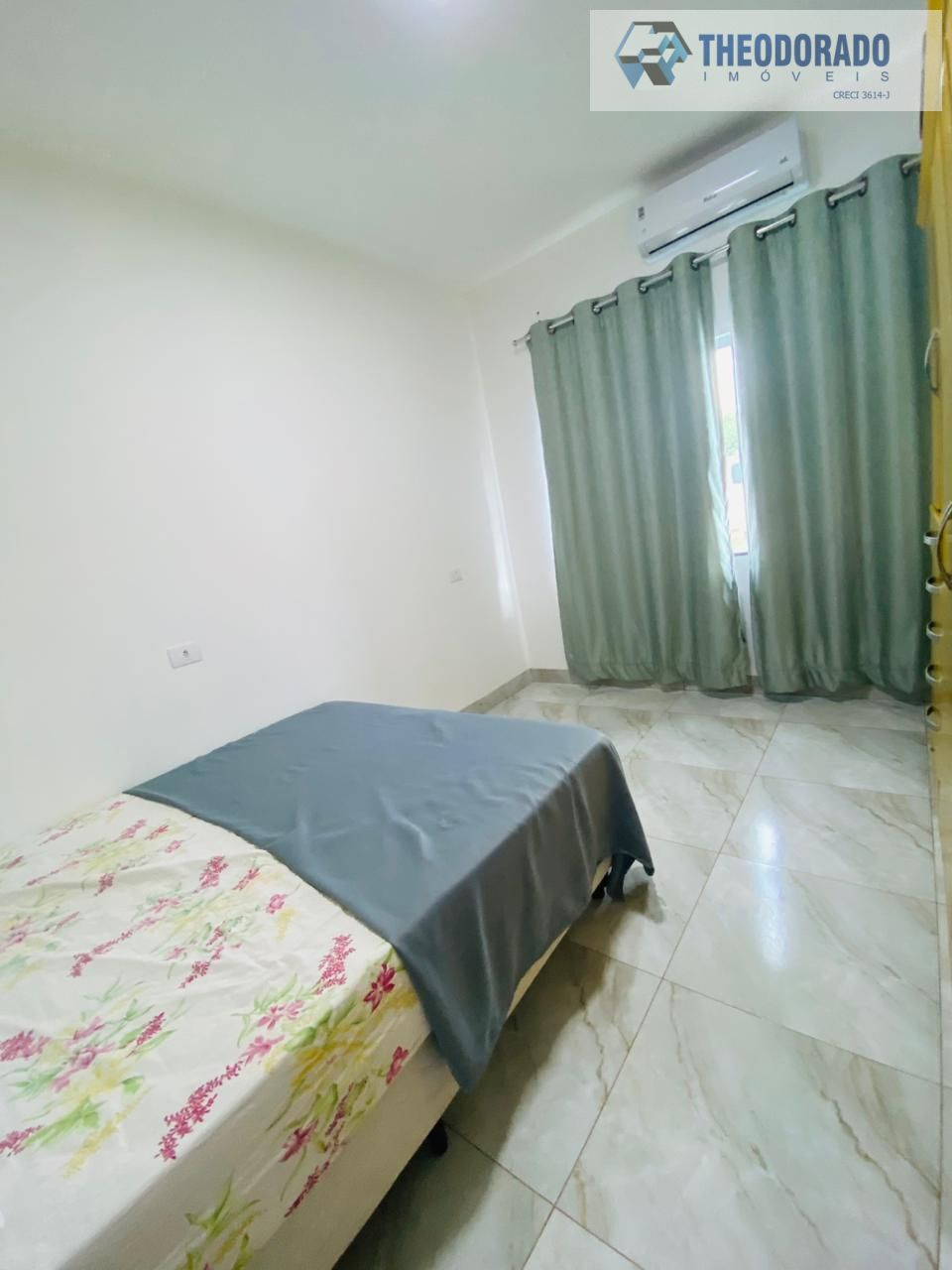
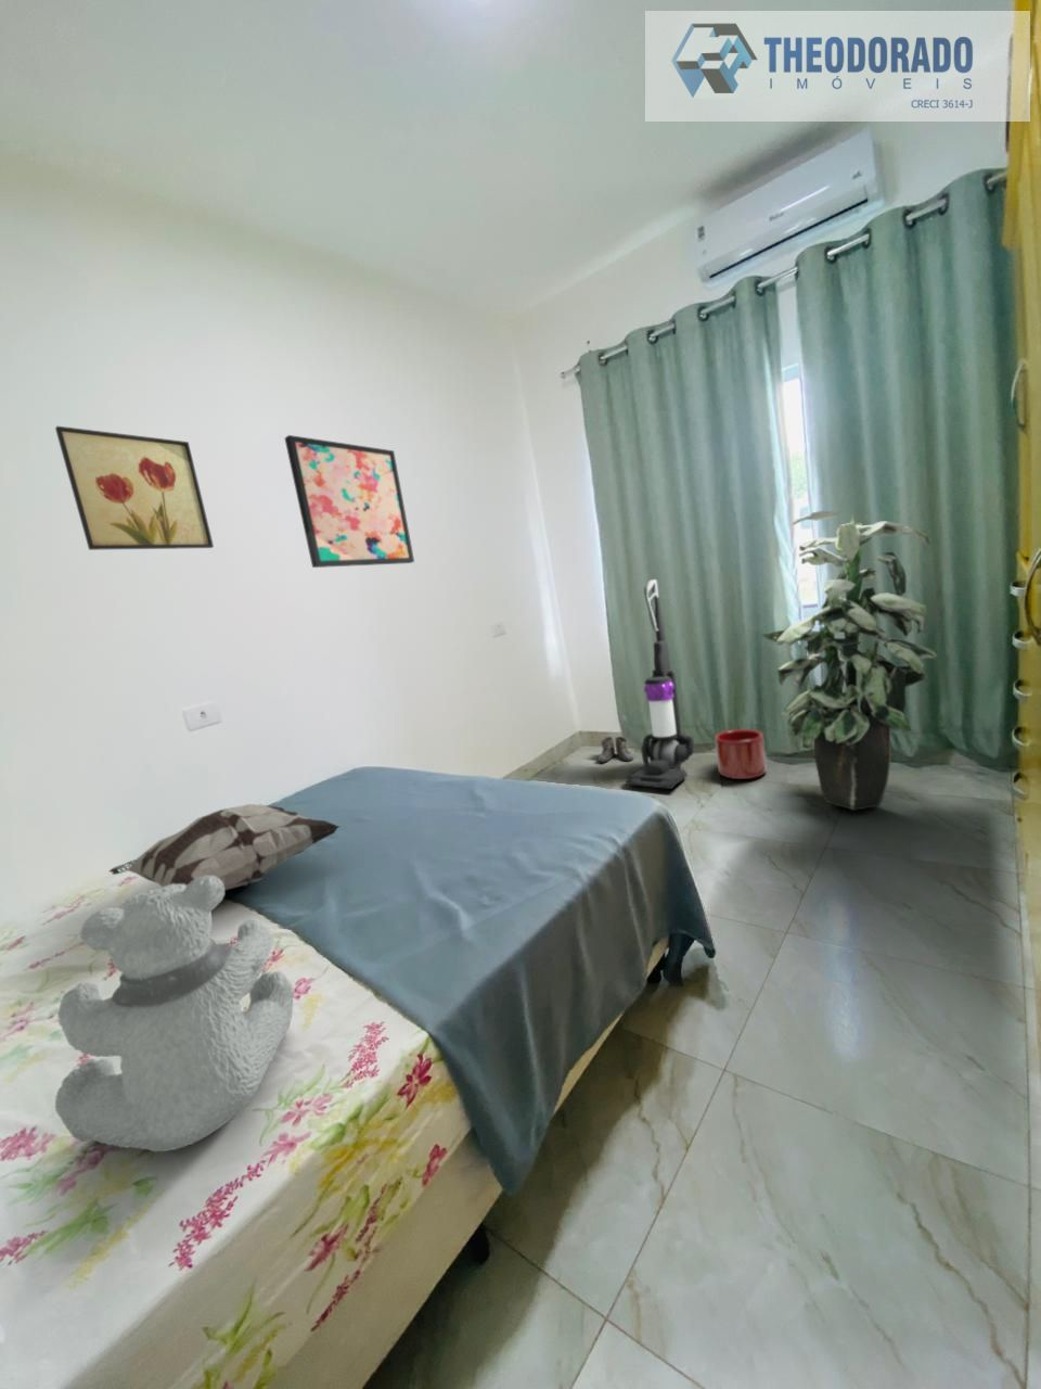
+ planter (739, 754)
+ decorative pillow (225, 848)
+ indoor plant (843, 660)
+ vacuum cleaner (654, 680)
+ boots (612, 749)
+ teddy bear (167, 989)
+ wall art (354, 505)
+ wall art (140, 492)
